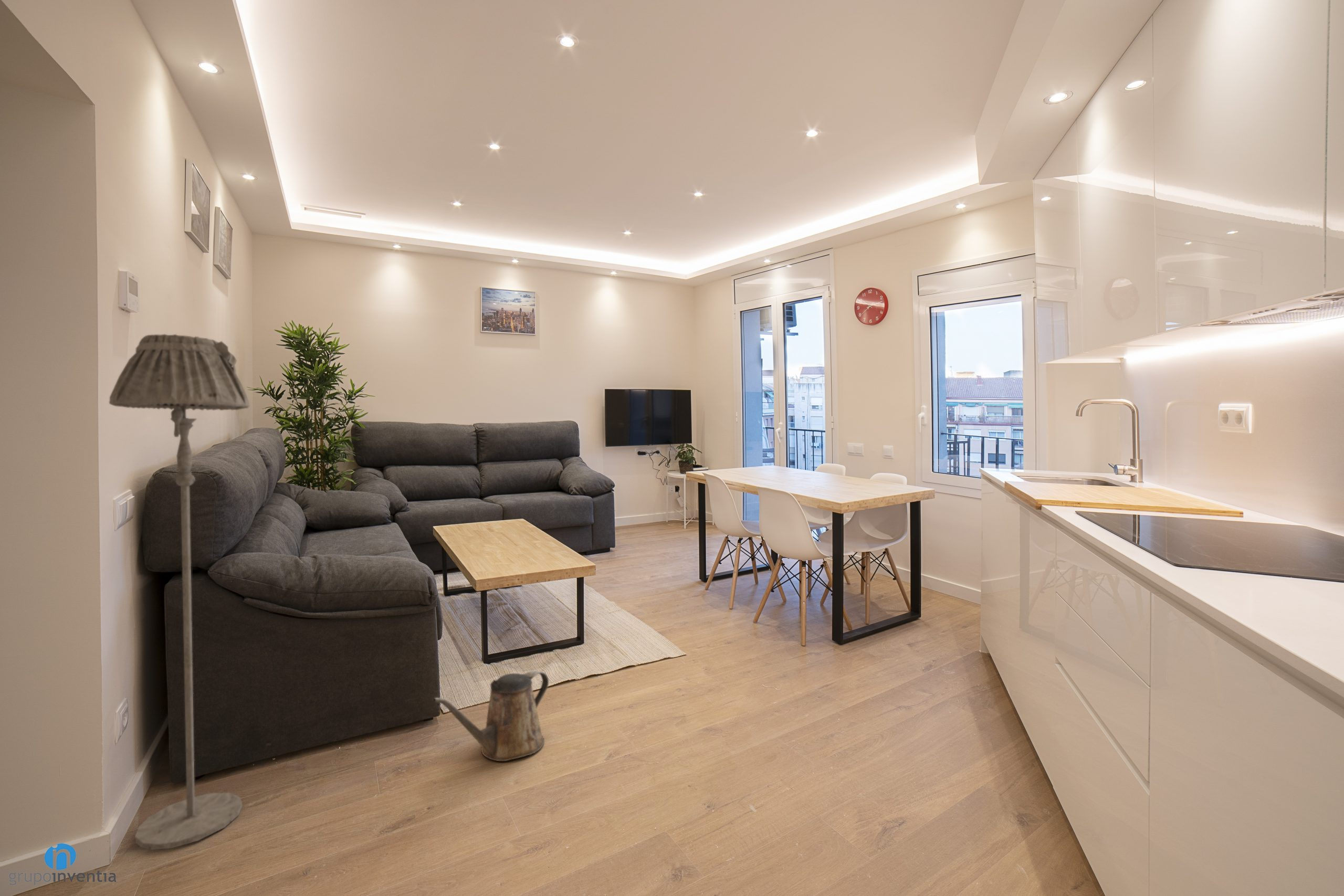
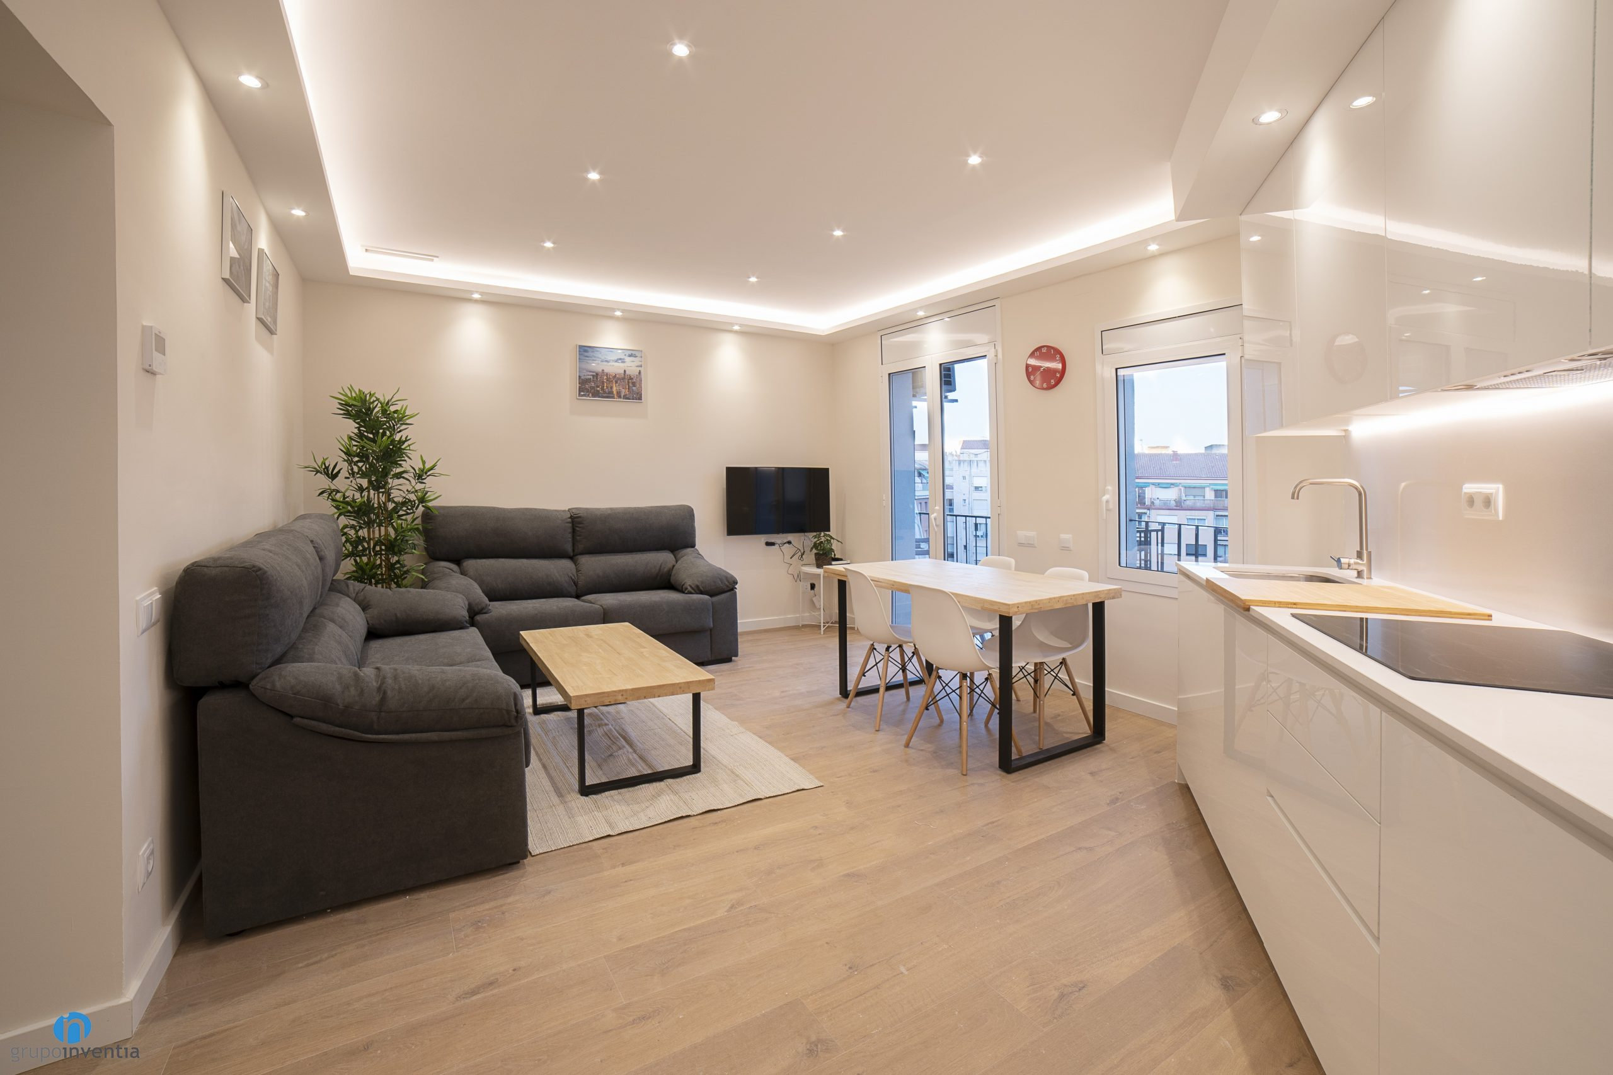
- floor lamp (186, 581)
- watering can (496, 714)
